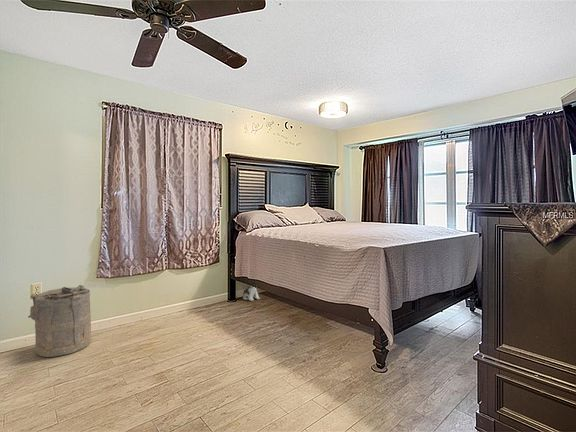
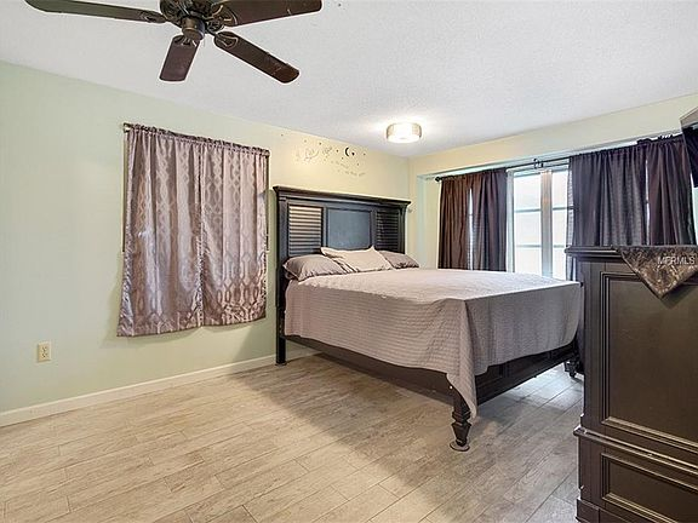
- plush toy (250, 286)
- laundry hamper (61, 317)
